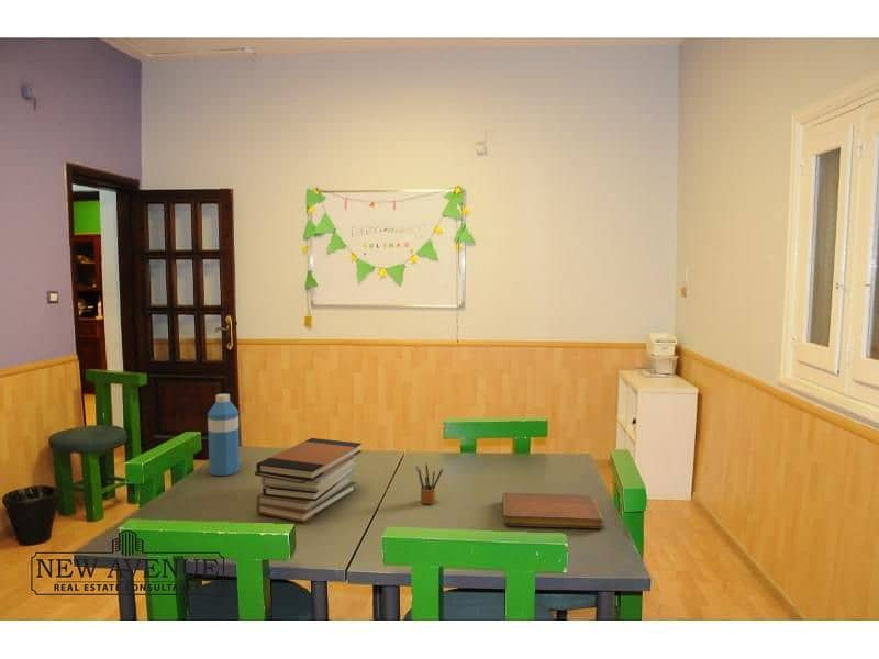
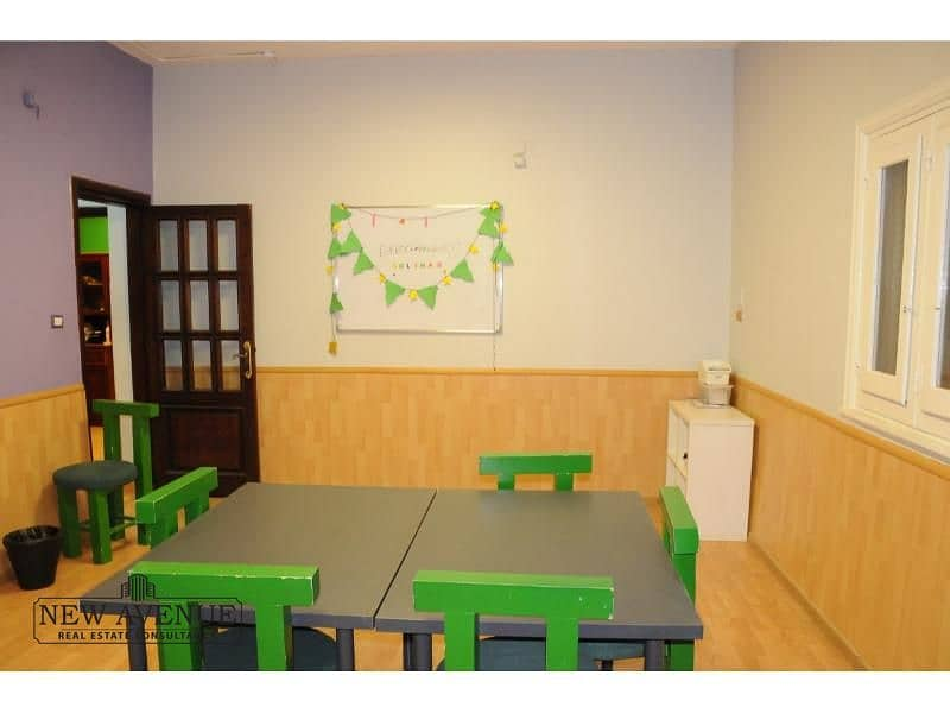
- book stack (311, 476)
- notebook (549, 509)
- water bottle (223, 433)
- pencil box (429, 483)
